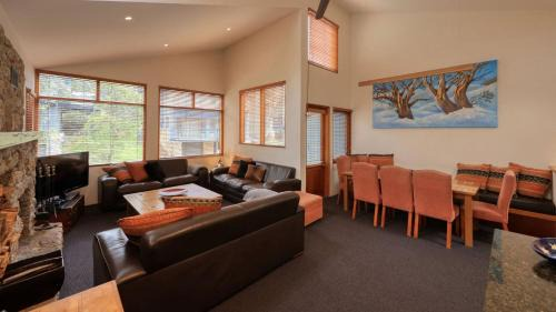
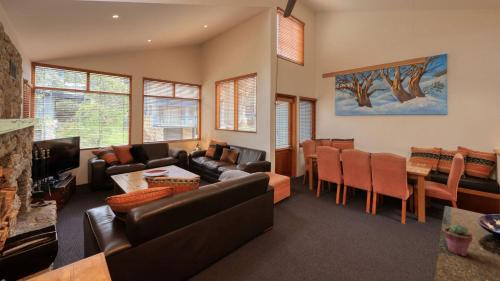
+ potted succulent (457, 238)
